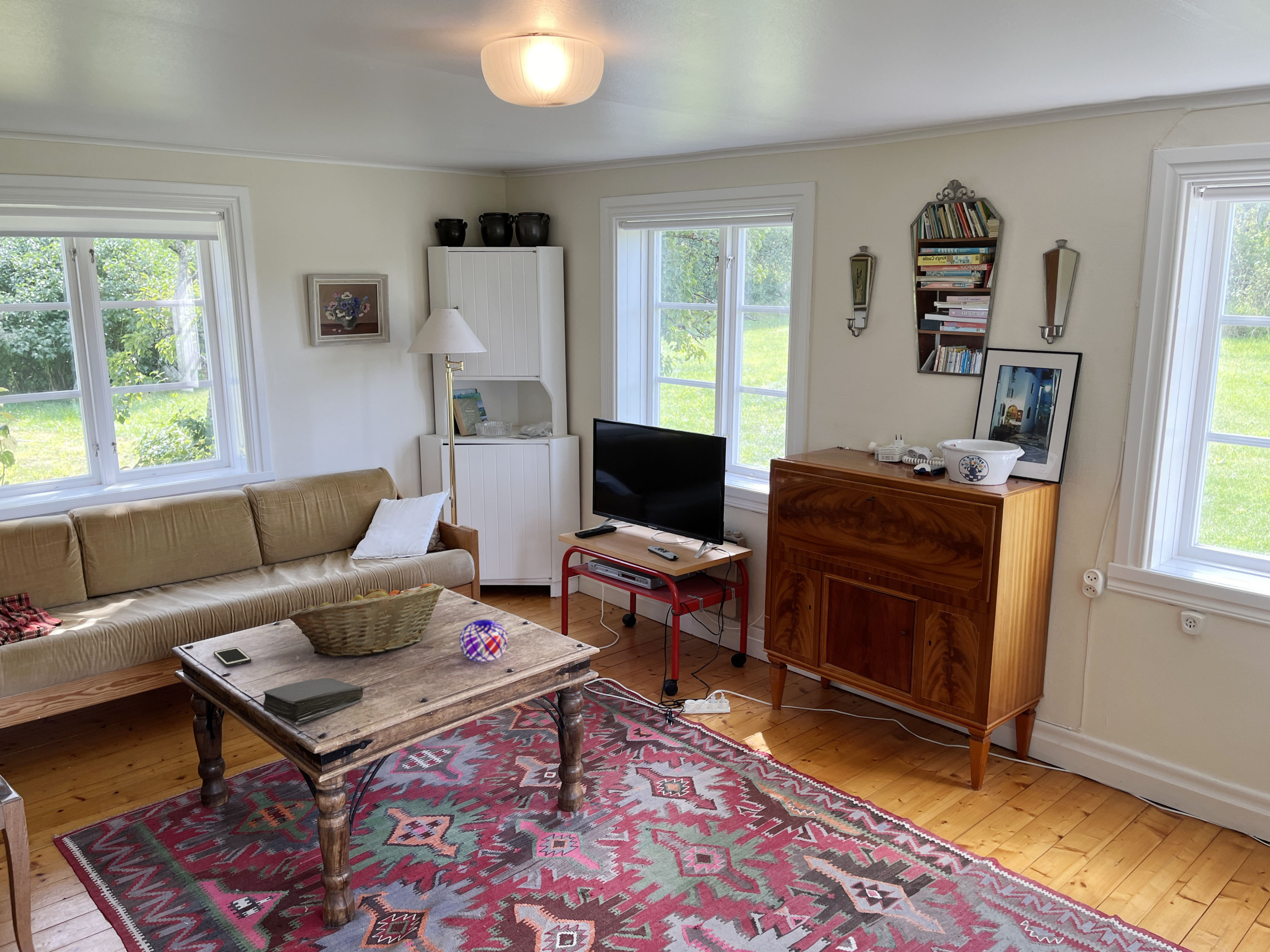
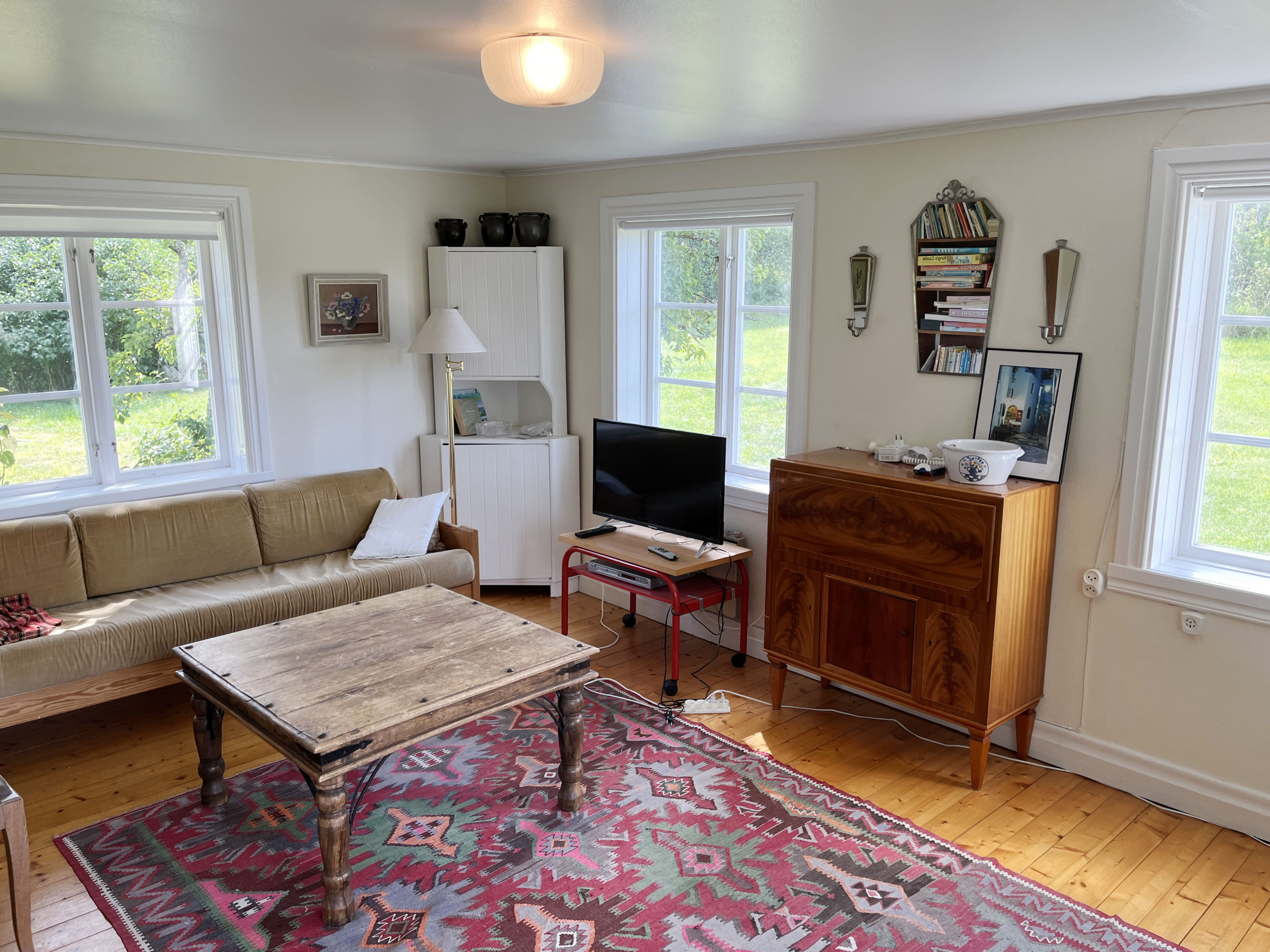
- decorative orb (484, 640)
- book (314, 695)
- cell phone (232, 656)
- fruit basket (369, 613)
